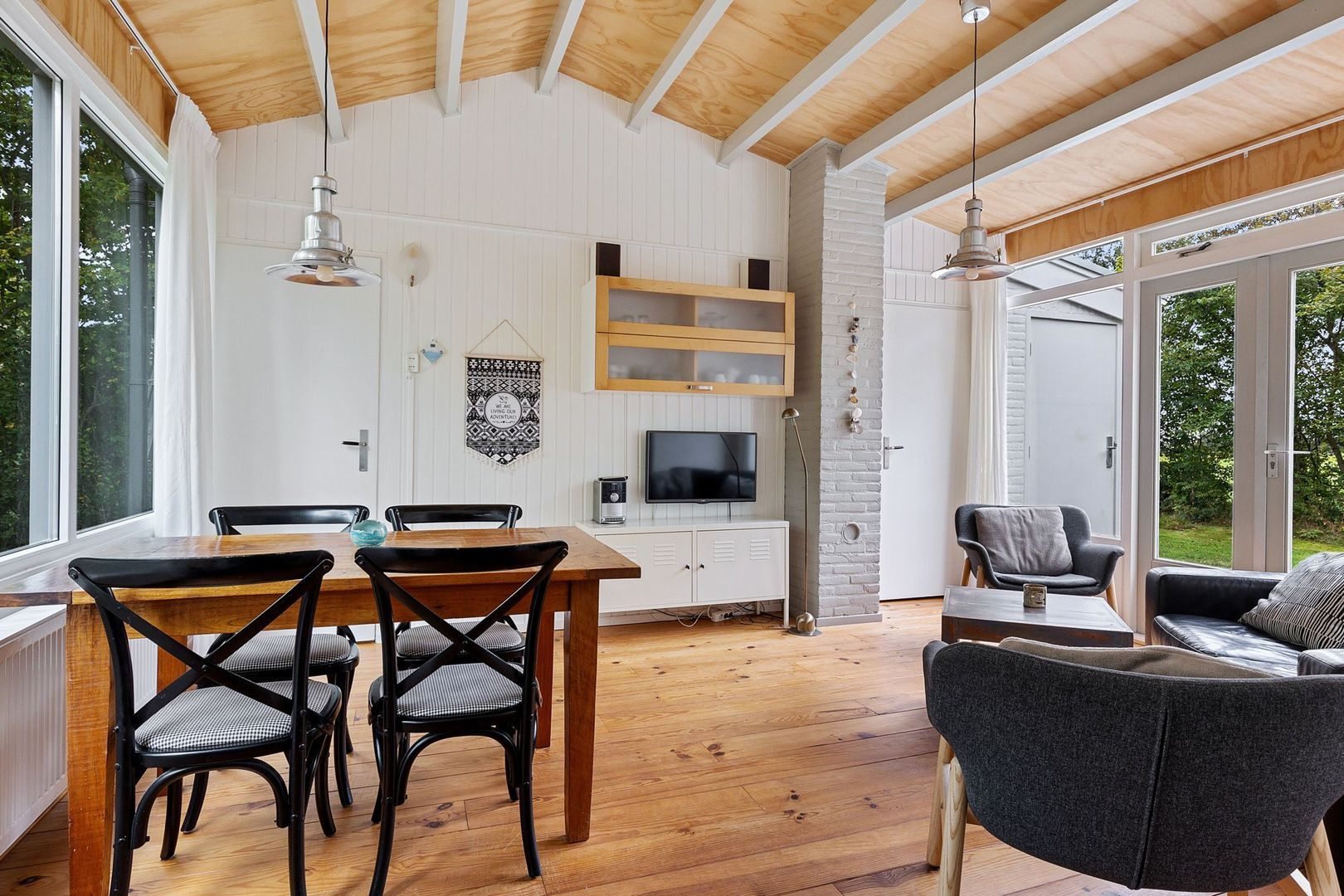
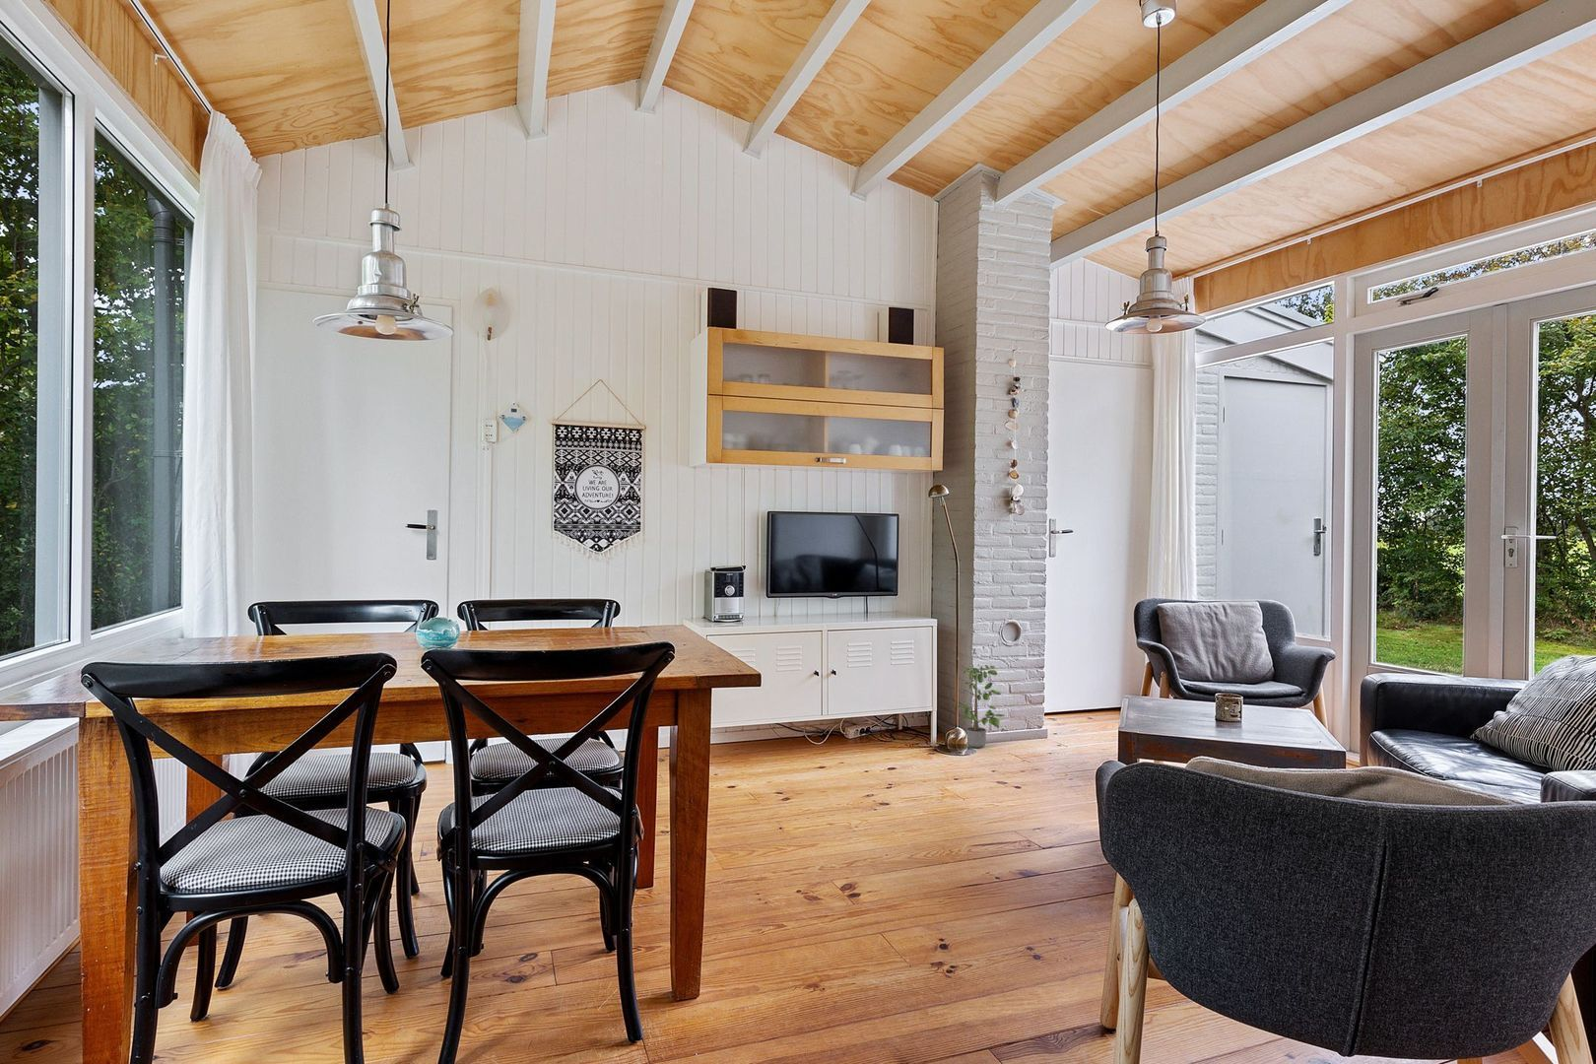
+ potted plant (984, 699)
